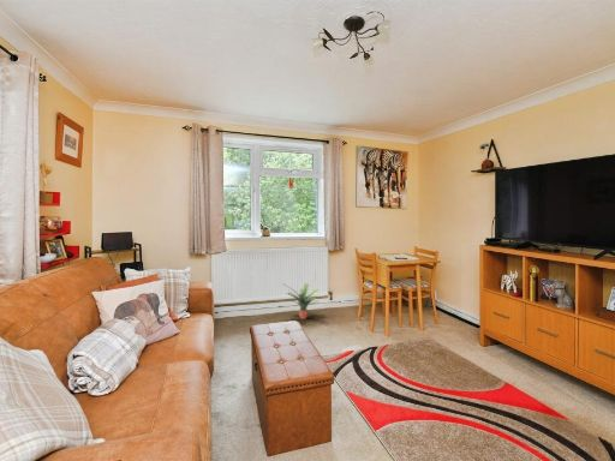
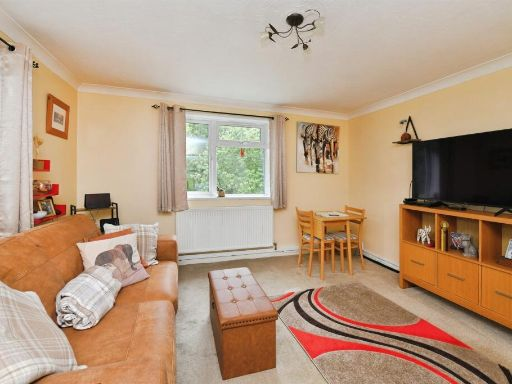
- potted plant (300, 299)
